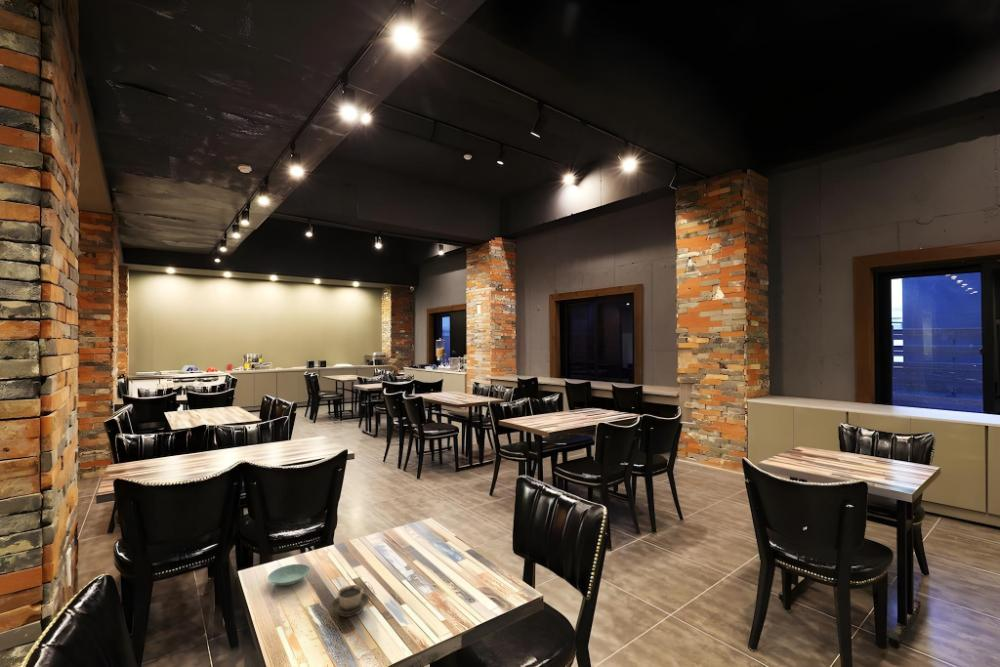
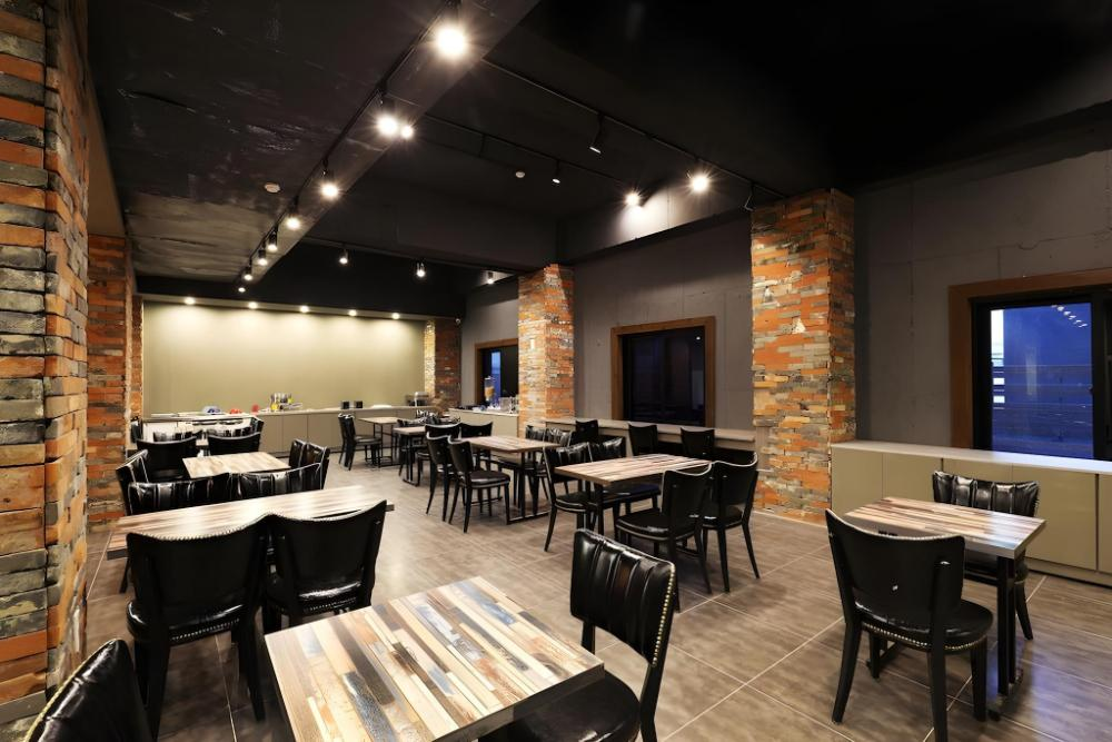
- saucer (289, 576)
- cup (350, 600)
